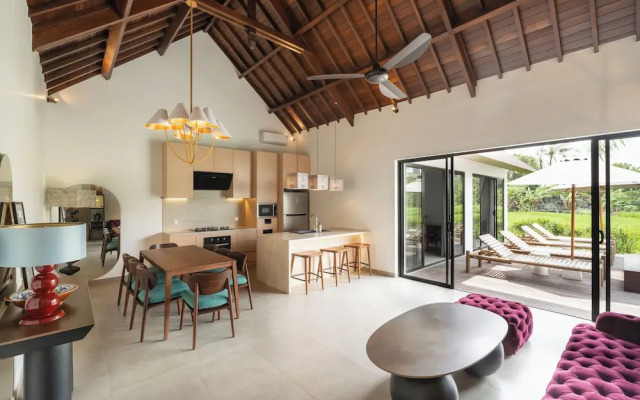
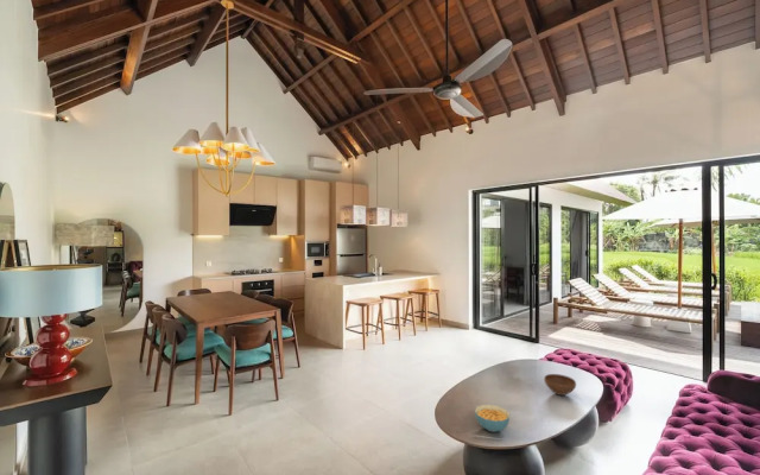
+ cereal bowl (492, 420)
+ bowl (559, 386)
